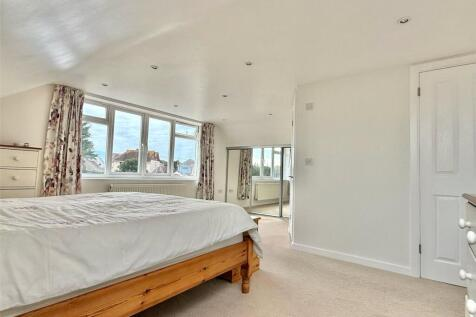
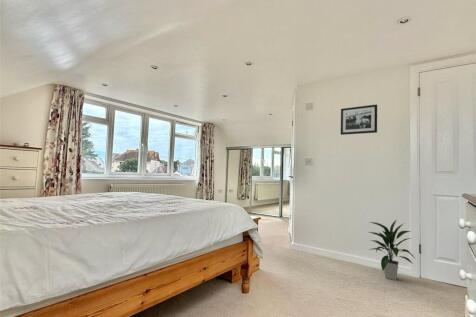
+ picture frame (358, 120)
+ indoor plant (388, 247)
